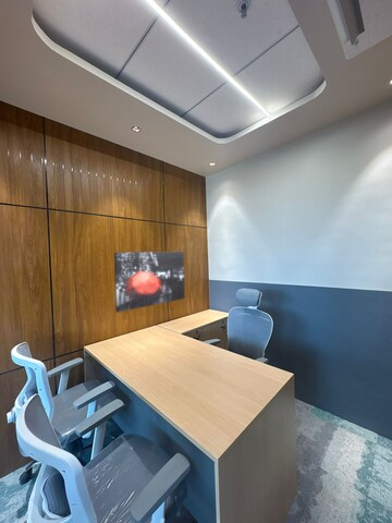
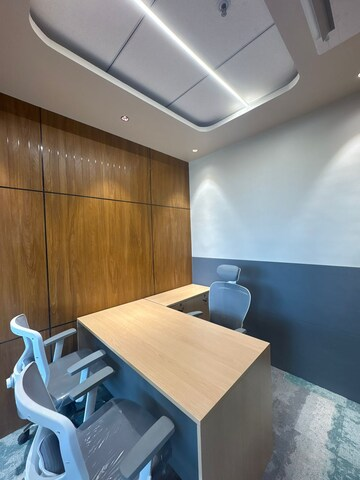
- wall art (154, 278)
